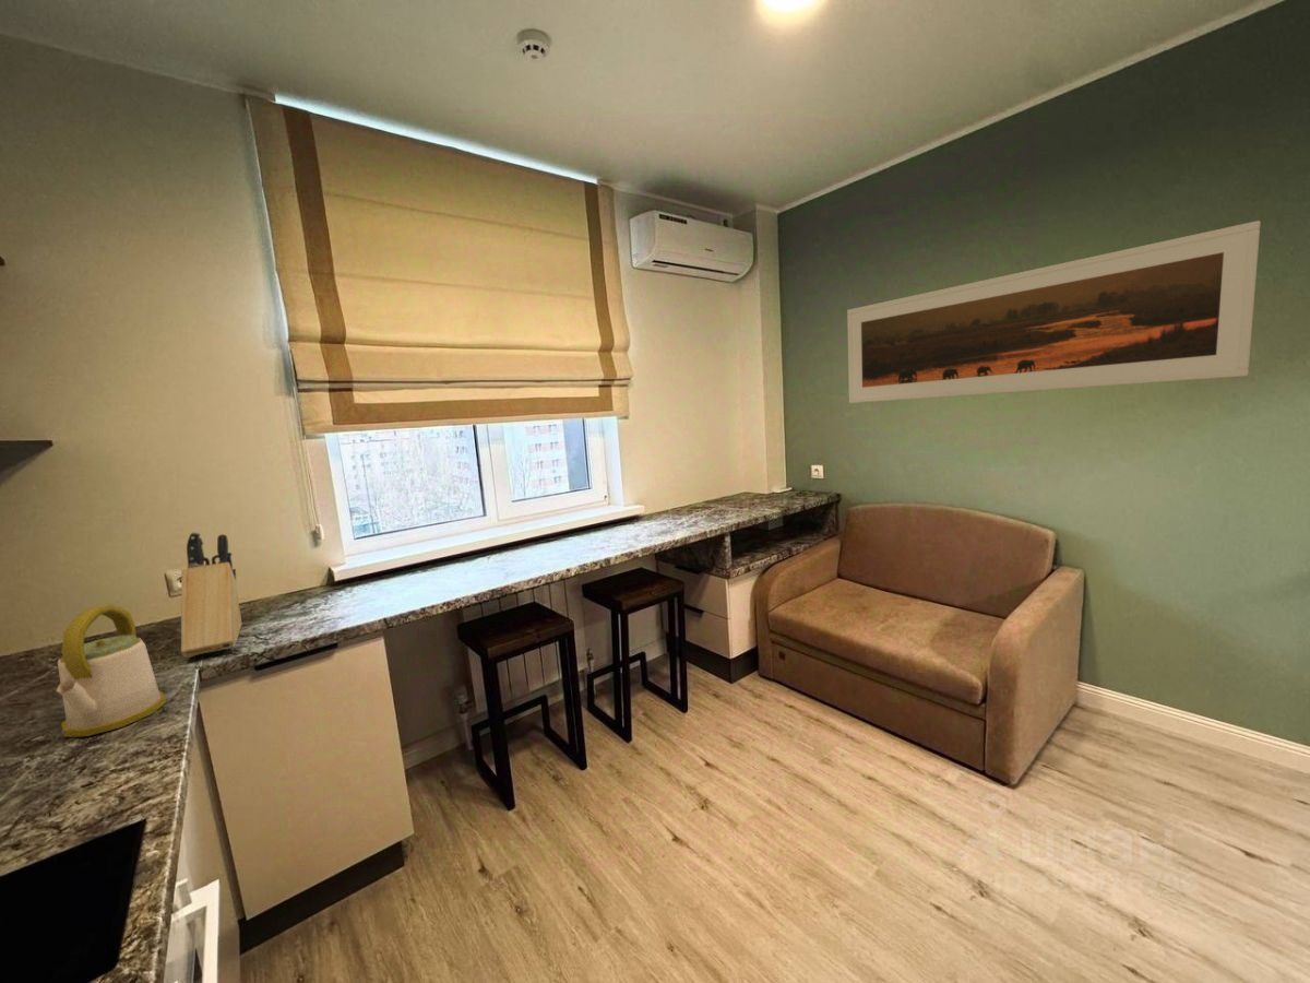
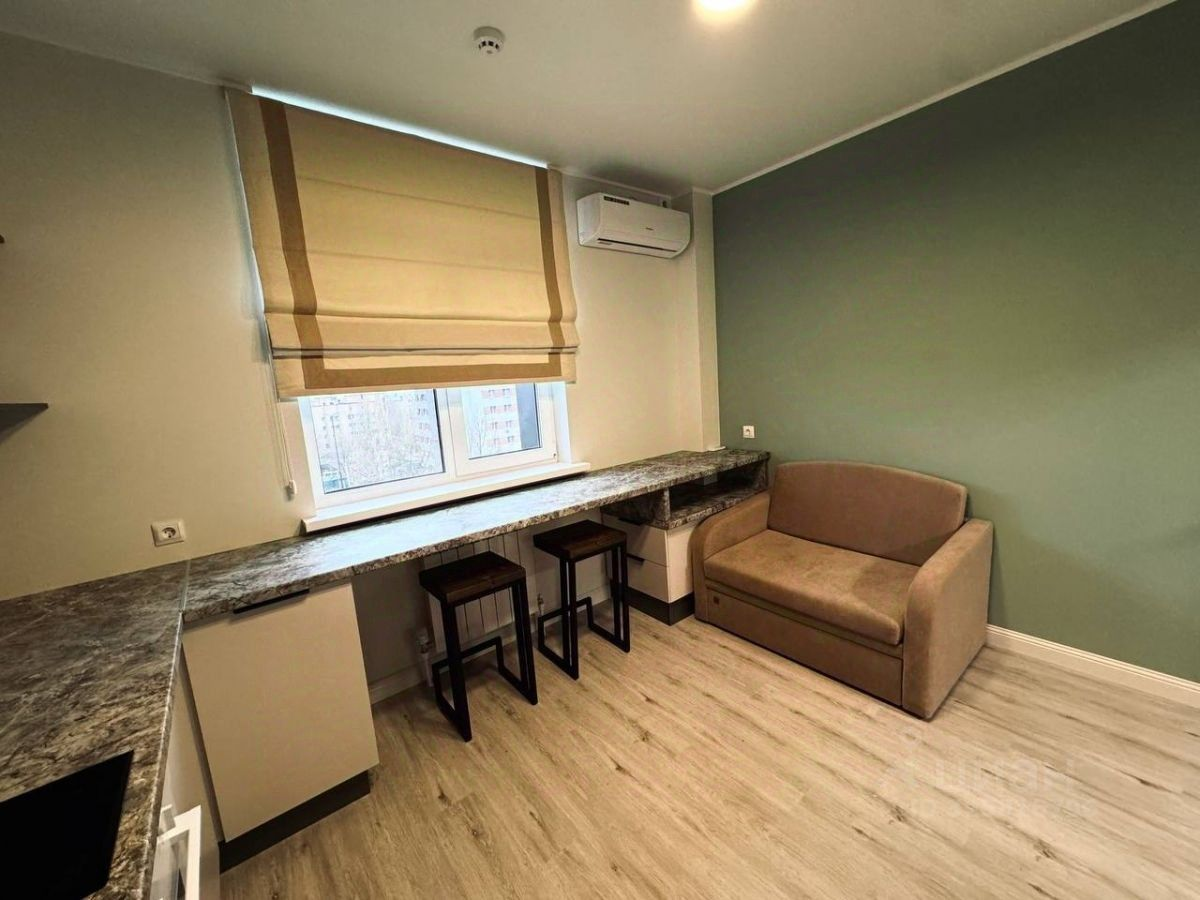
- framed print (1002, 335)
- kettle (99, 665)
- knife block (207, 587)
